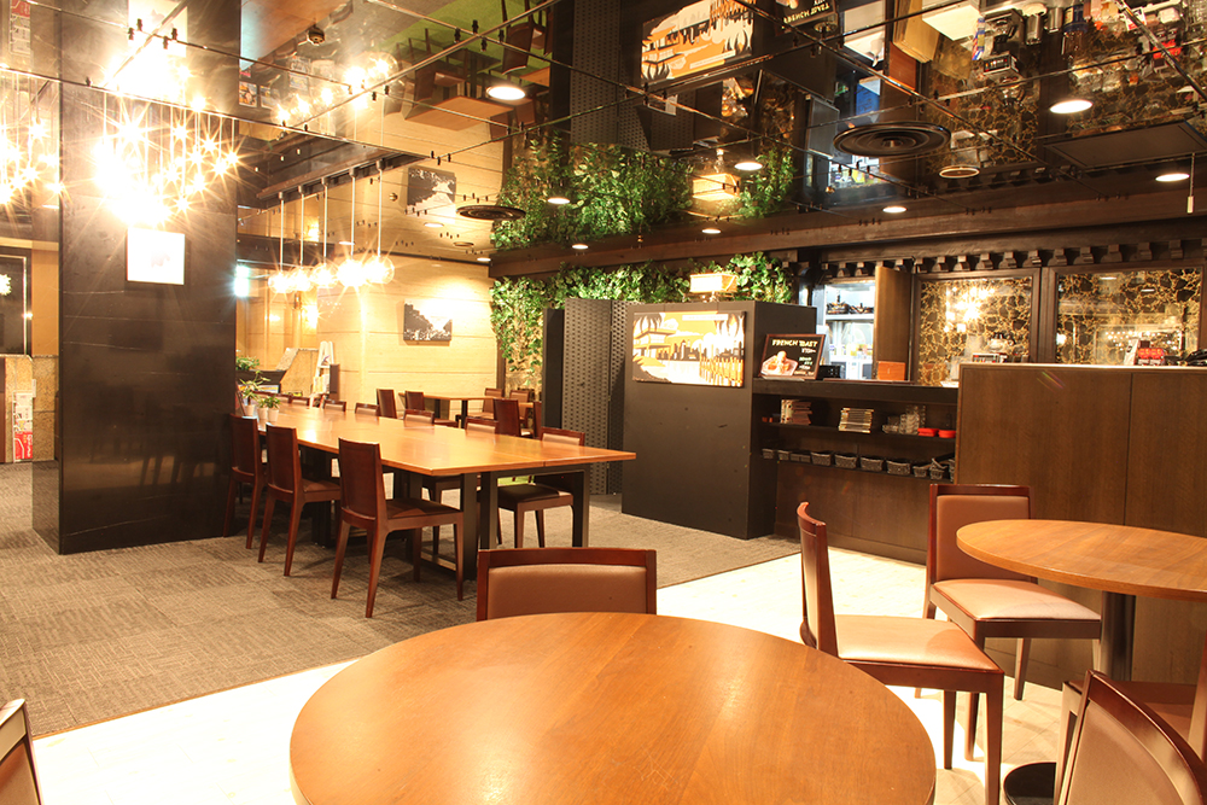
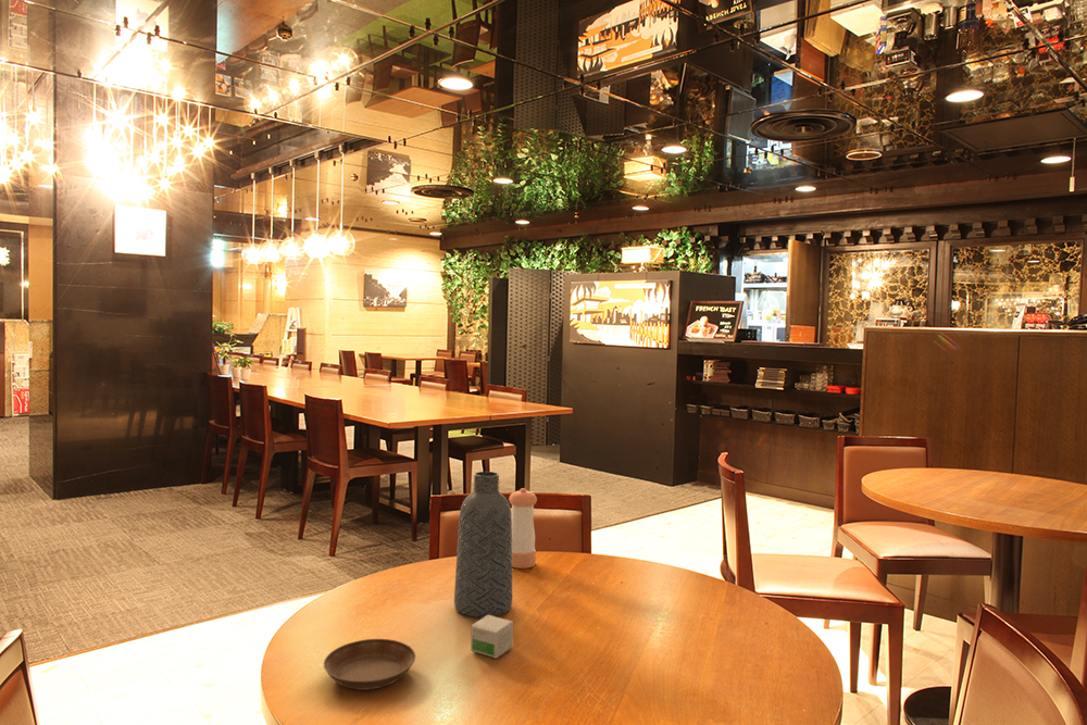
+ pepper shaker (522, 526)
+ vase (485, 540)
+ saucer (370, 665)
+ small box (491, 636)
